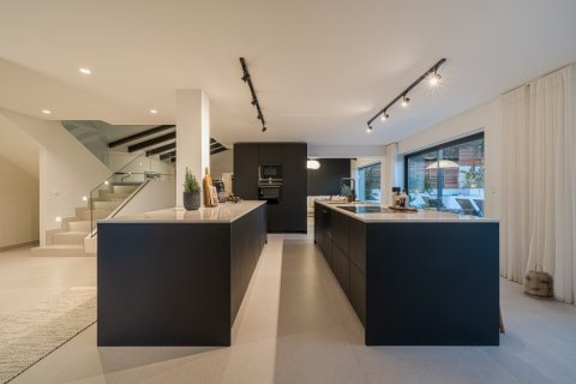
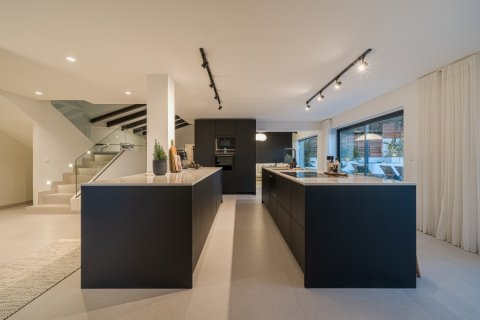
- basket (539, 280)
